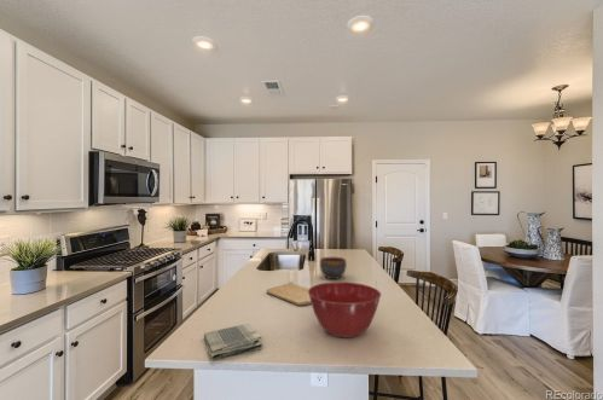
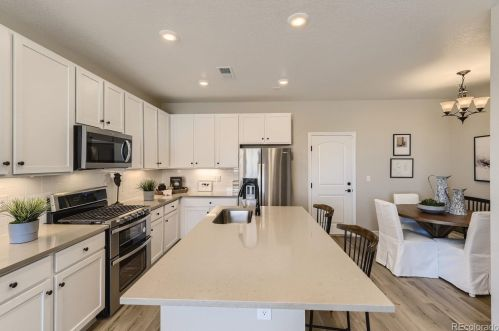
- chopping board (302, 295)
- mixing bowl (343, 309)
- bowl (332, 267)
- dish towel (232, 338)
